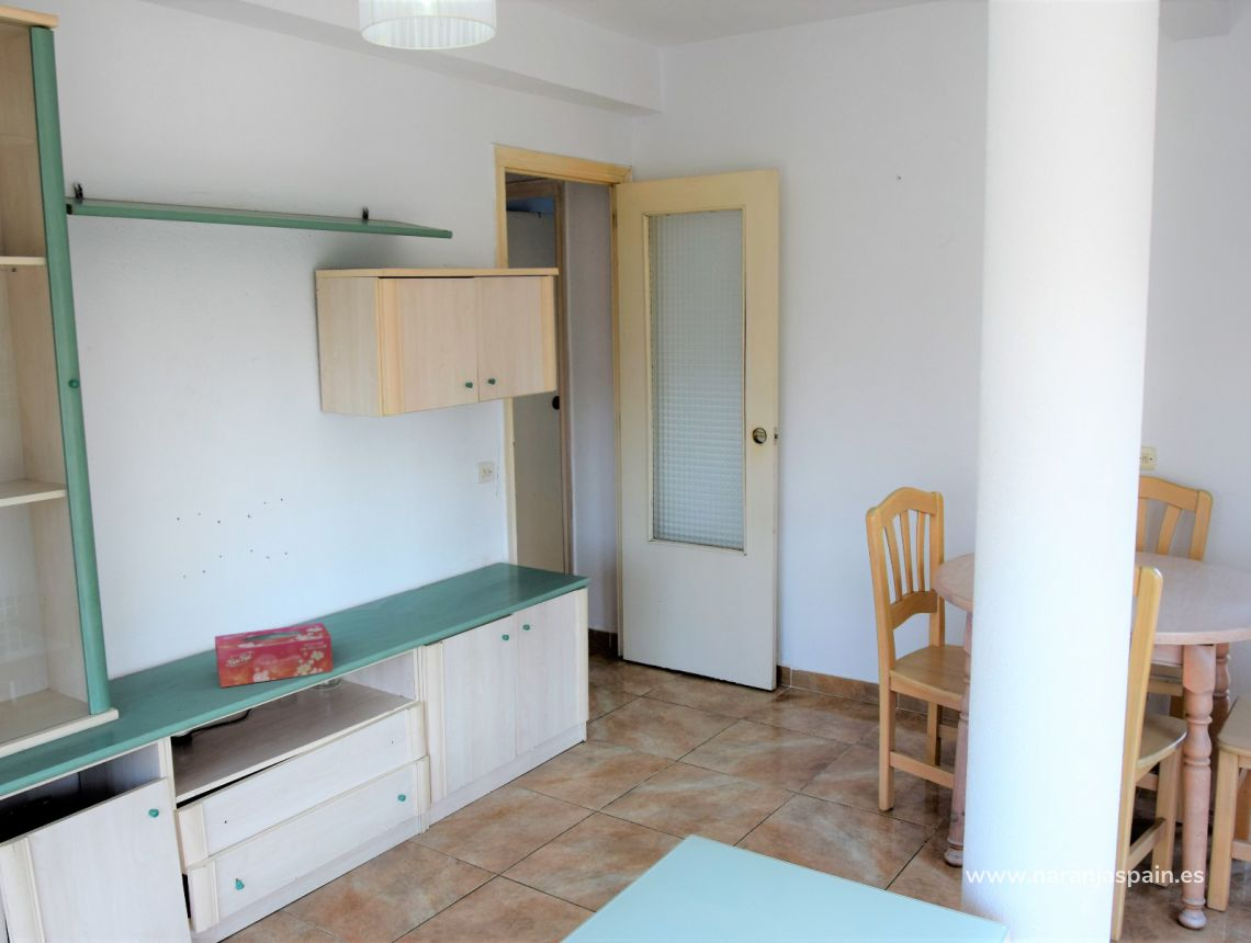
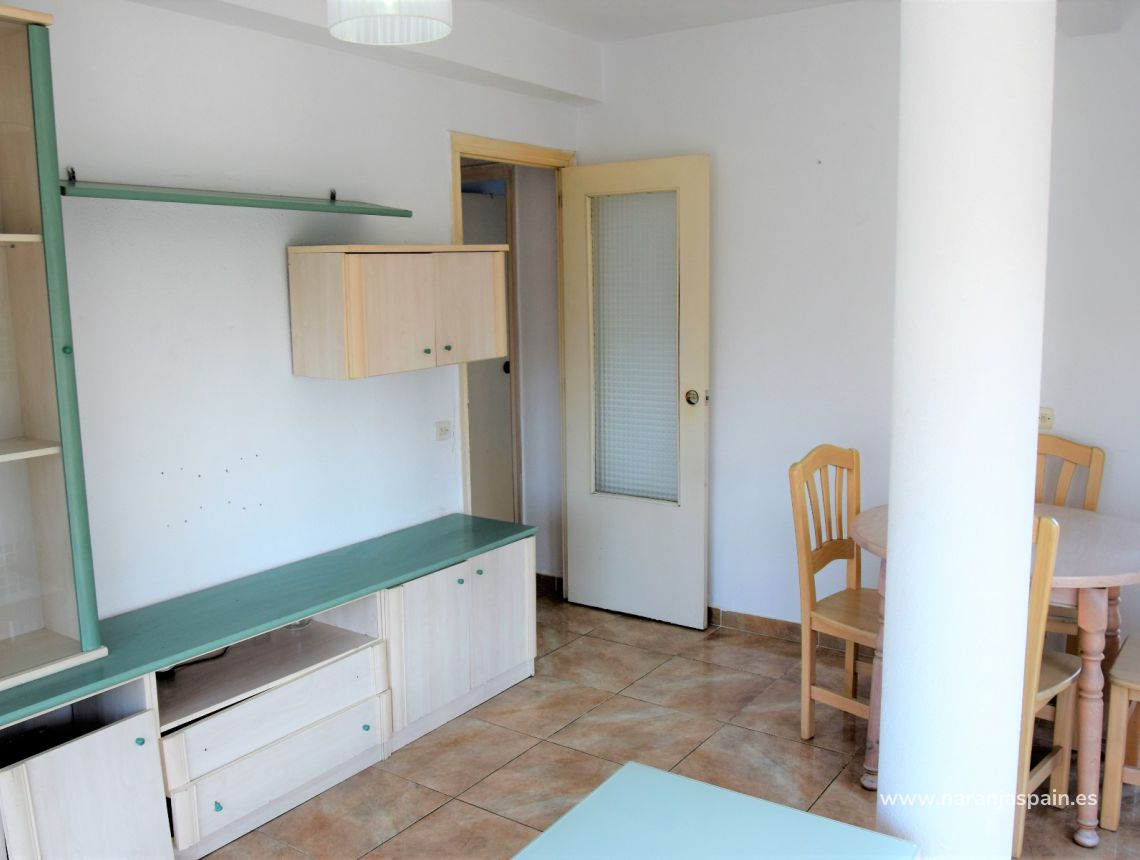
- tissue box (273, 654)
